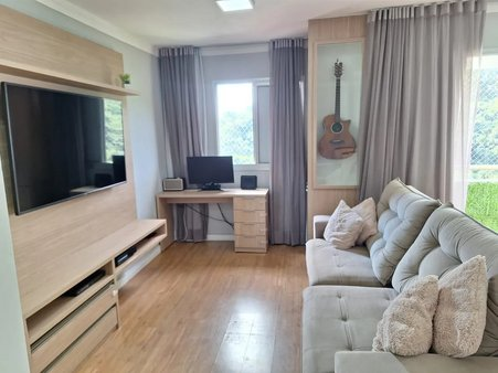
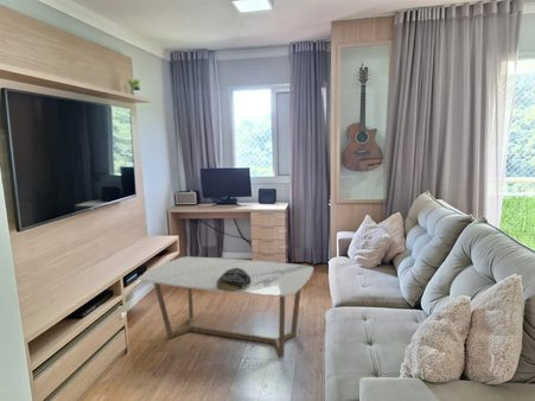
+ decorative bowl (234, 276)
+ coffee table (231, 292)
